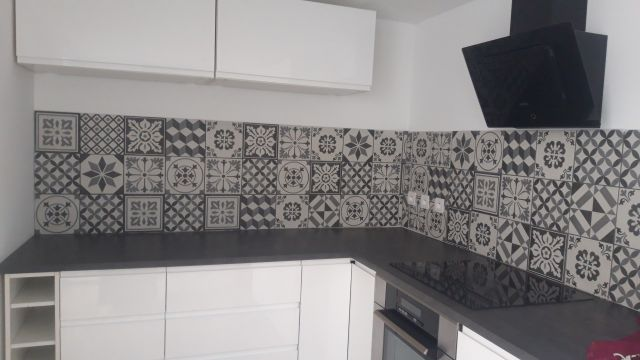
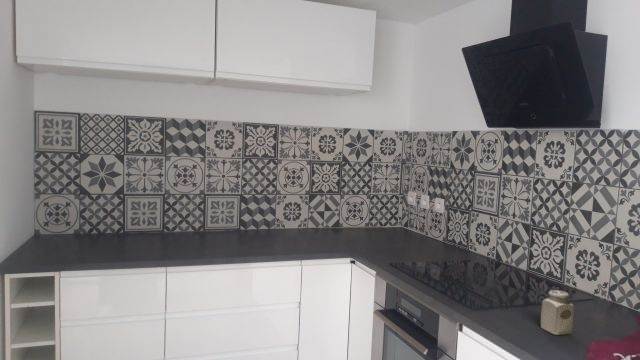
+ salt shaker (557, 311)
